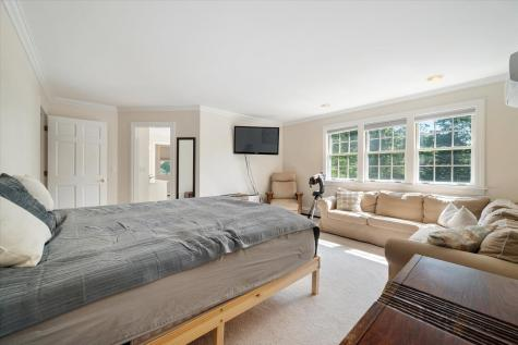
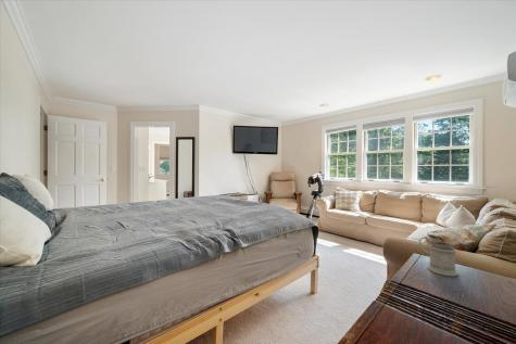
+ mug (436, 254)
